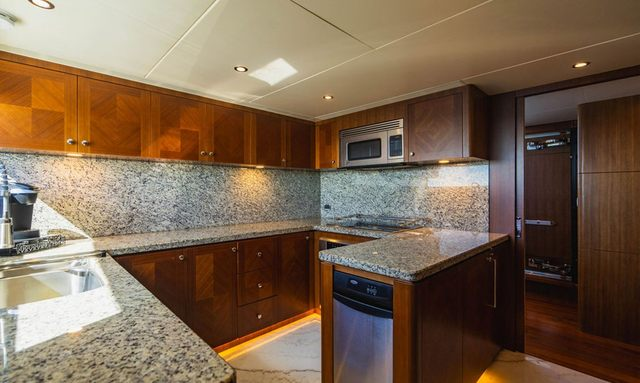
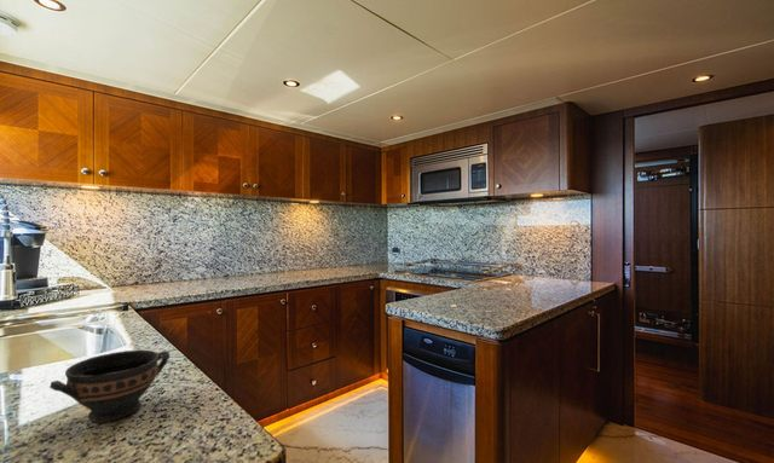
+ bowl (116, 386)
